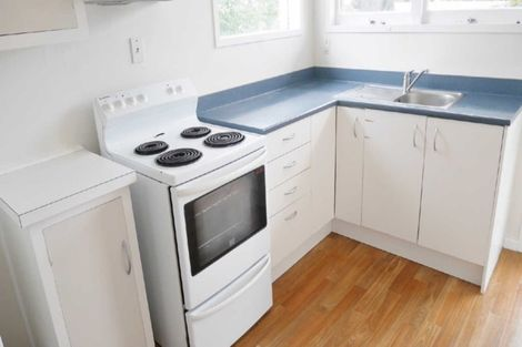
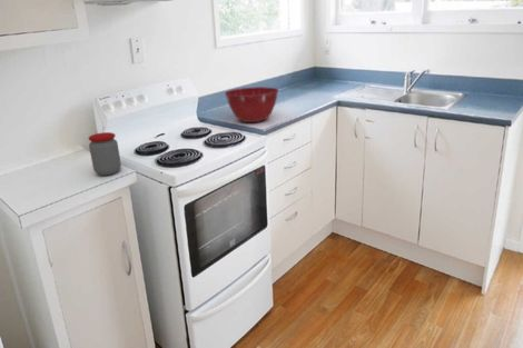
+ mixing bowl (251, 105)
+ jar (105, 153)
